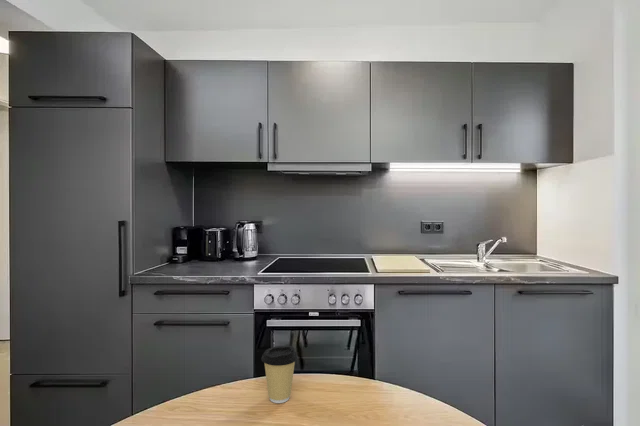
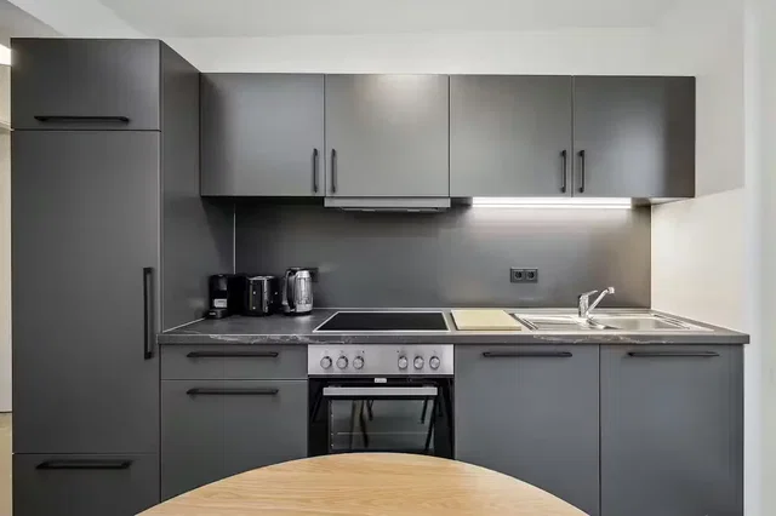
- coffee cup (279, 373)
